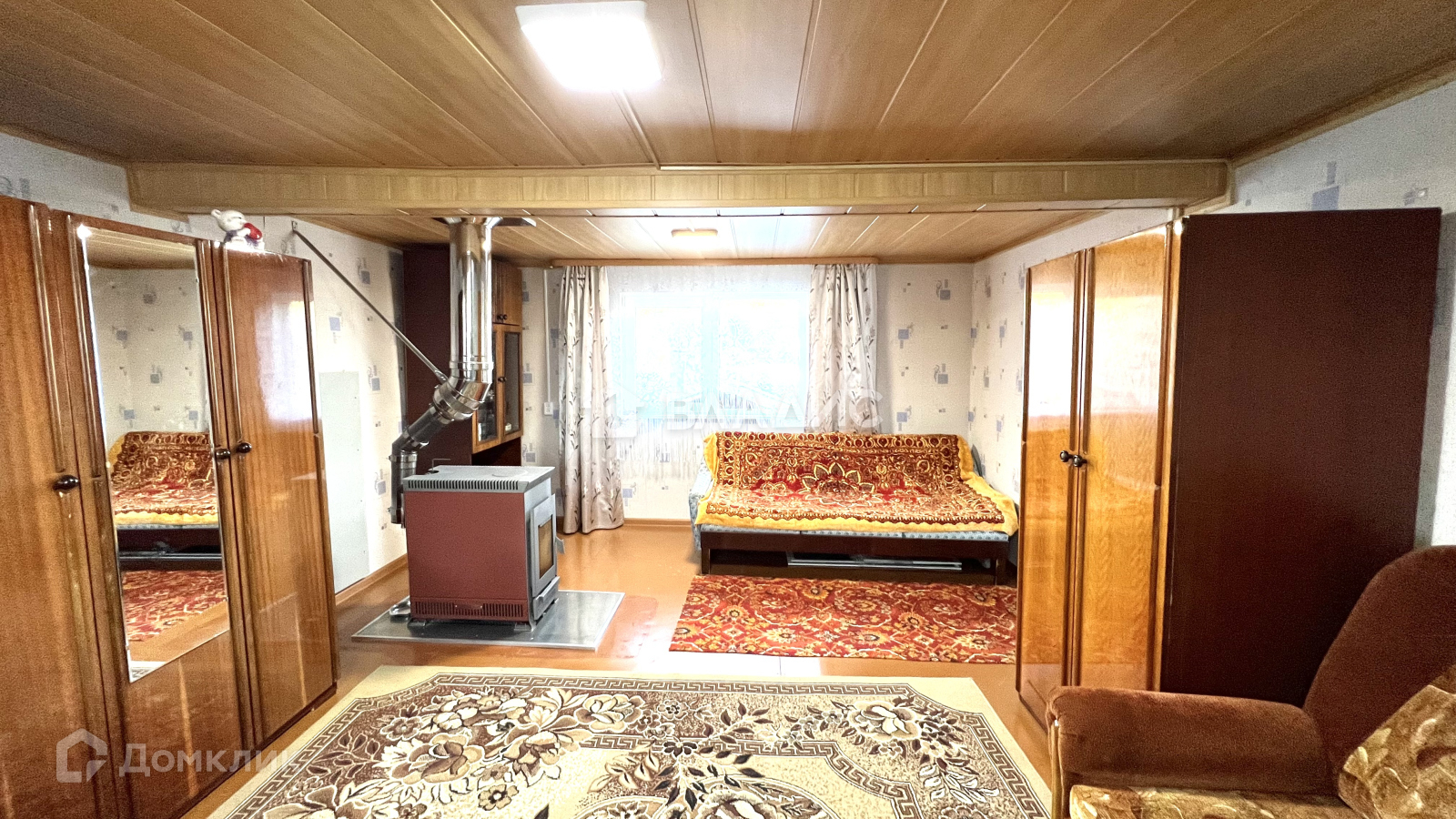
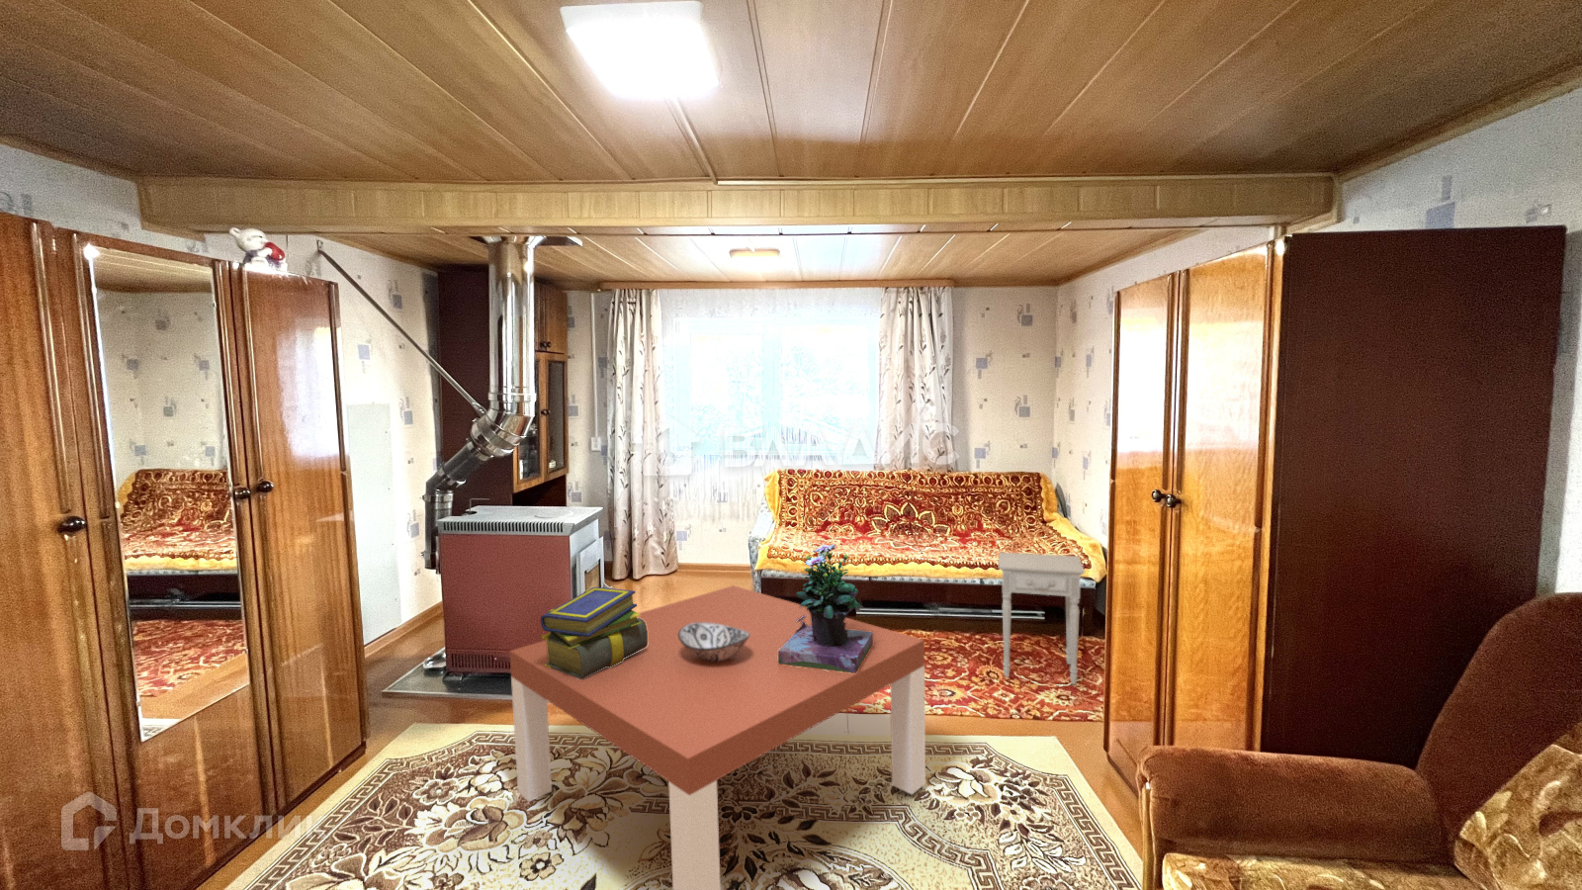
+ nightstand (1039, 593)
+ stack of books (594, 628)
+ decorative bowl (714, 643)
+ potted flower (826, 600)
+ coffee table (719, 718)
